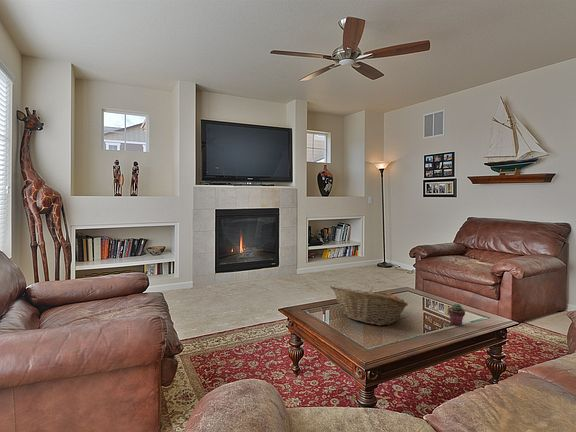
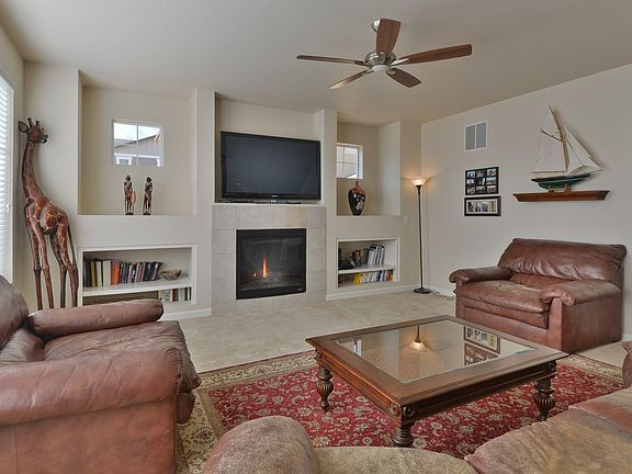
- fruit basket (367, 300)
- potted succulent (456, 313)
